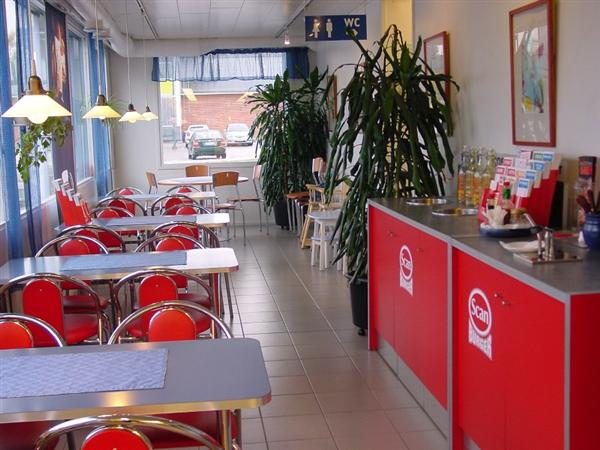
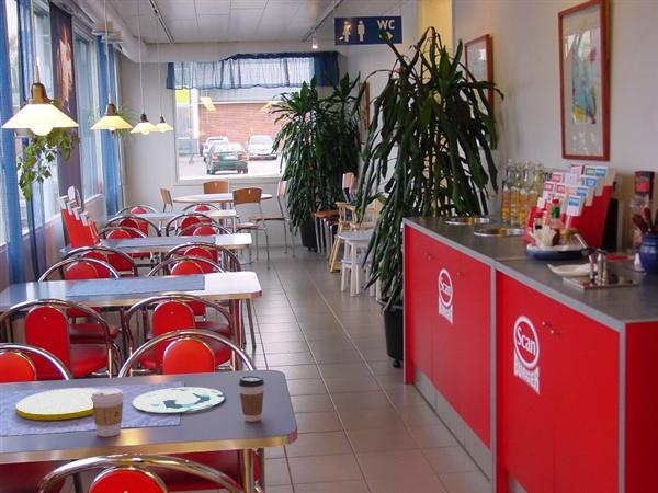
+ coffee cup (251, 398)
+ plate (65, 402)
+ plate (179, 394)
+ coffee cup (107, 411)
